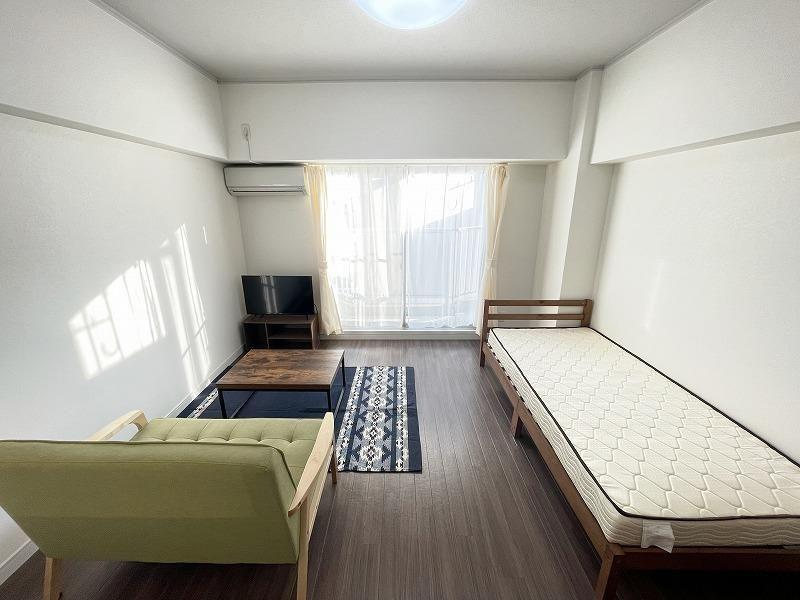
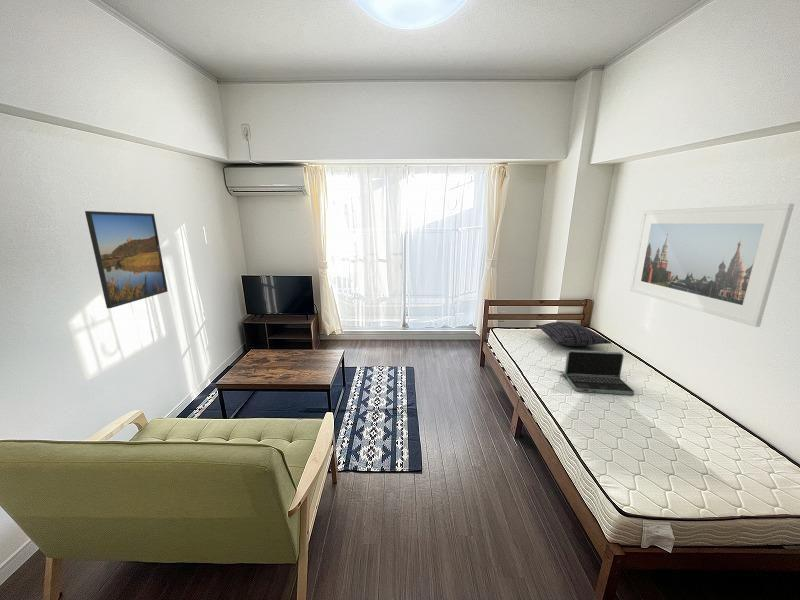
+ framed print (132, 257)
+ laptop (596, 370)
+ pillow (570, 333)
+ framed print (690, 258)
